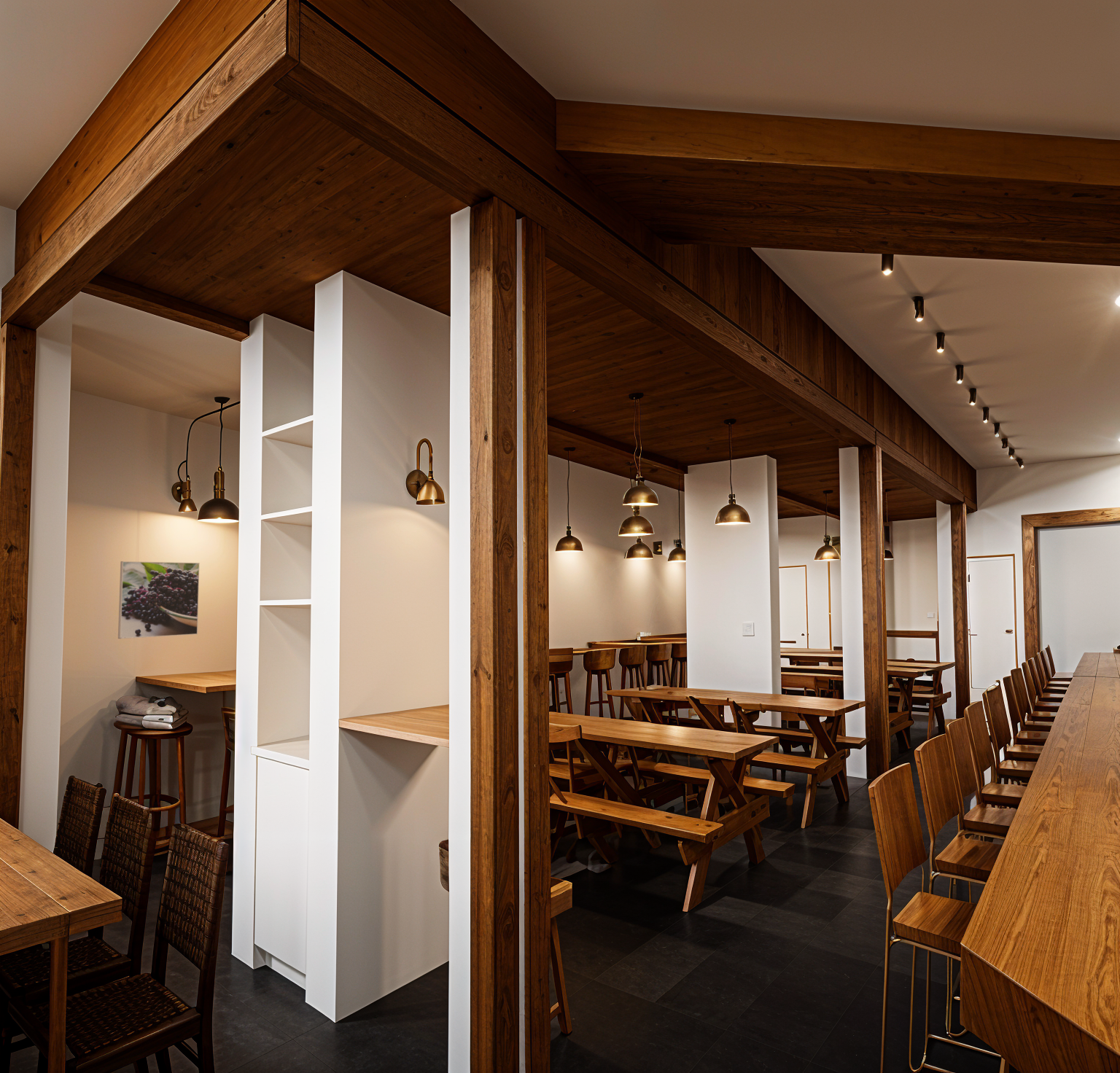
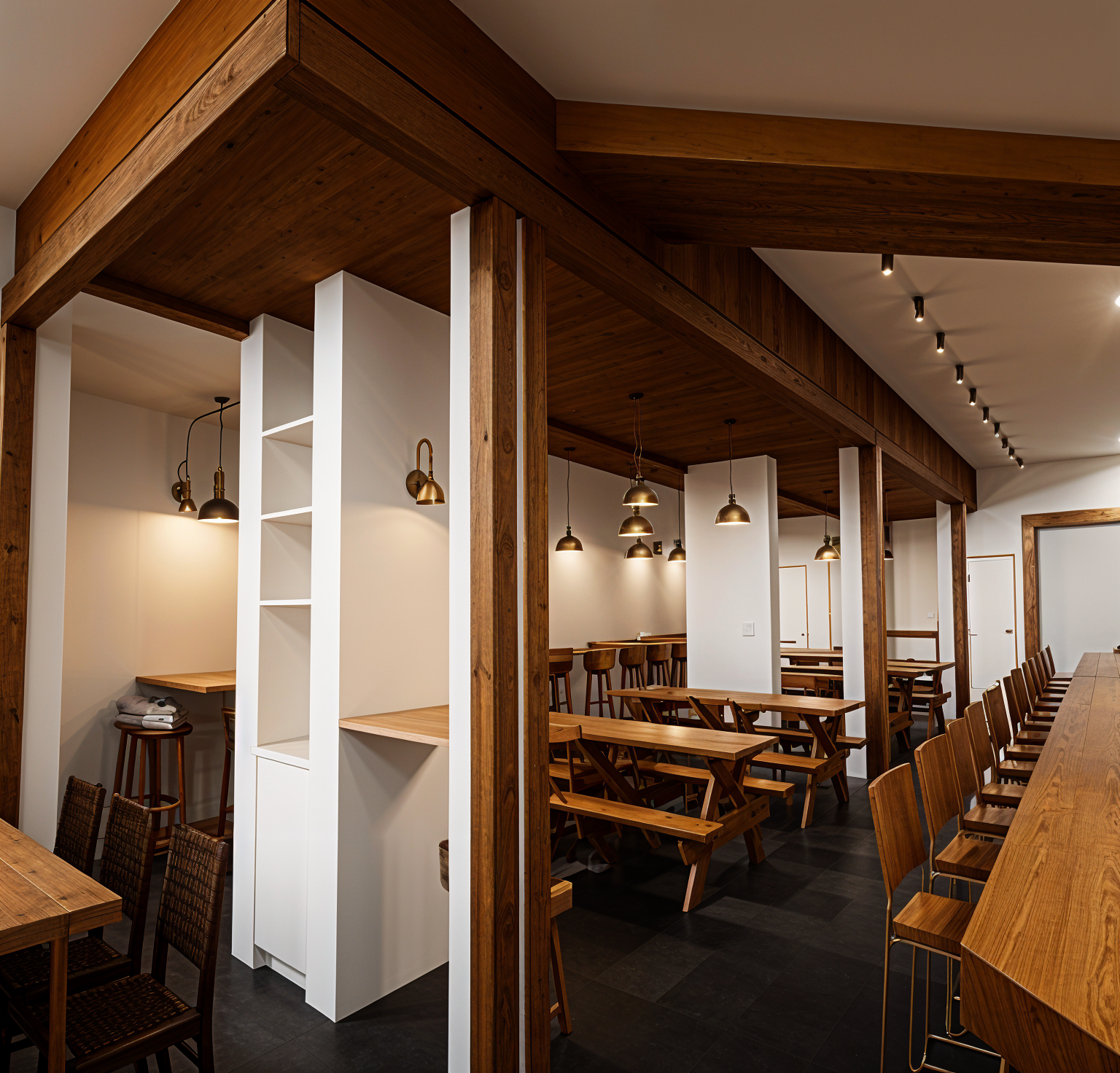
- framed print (160, 598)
